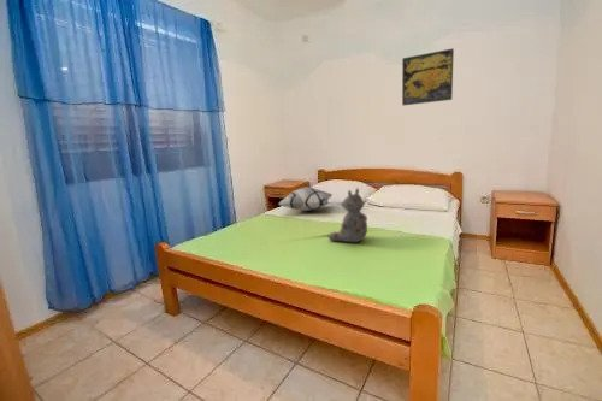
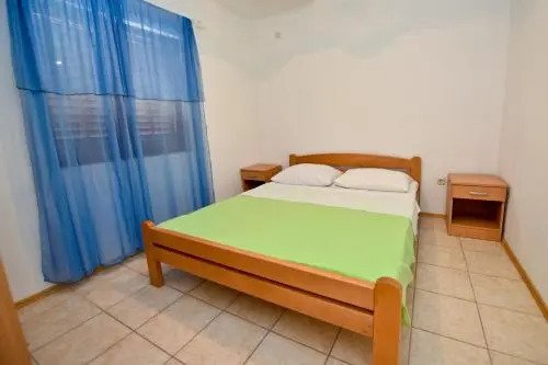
- decorative pillow (307, 199)
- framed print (426, 78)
- stuffed bear (347, 214)
